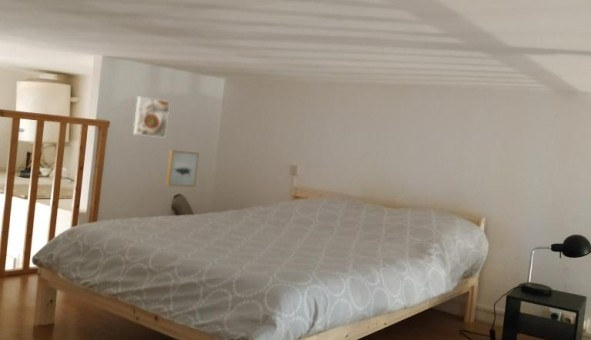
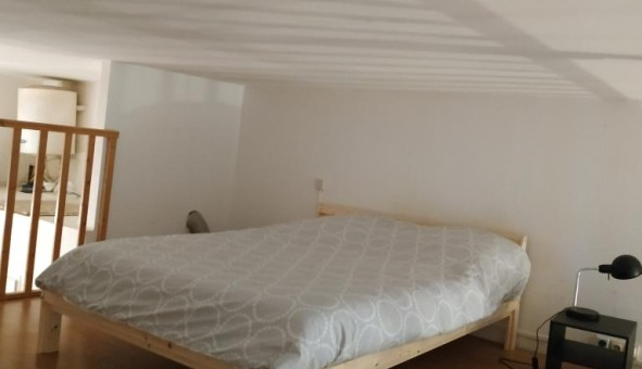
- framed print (151, 117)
- wall art (182, 168)
